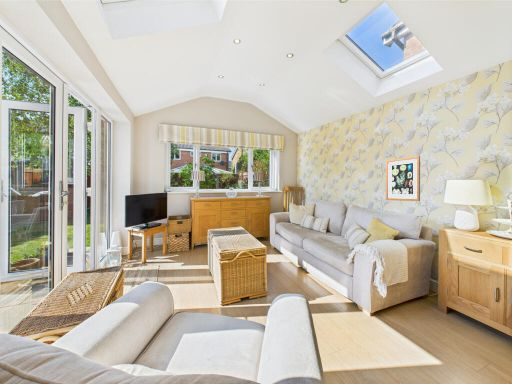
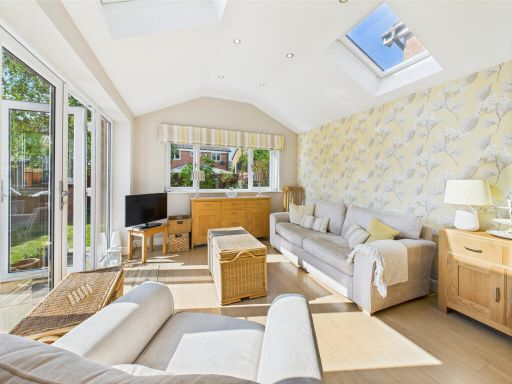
- wall art (401, 179)
